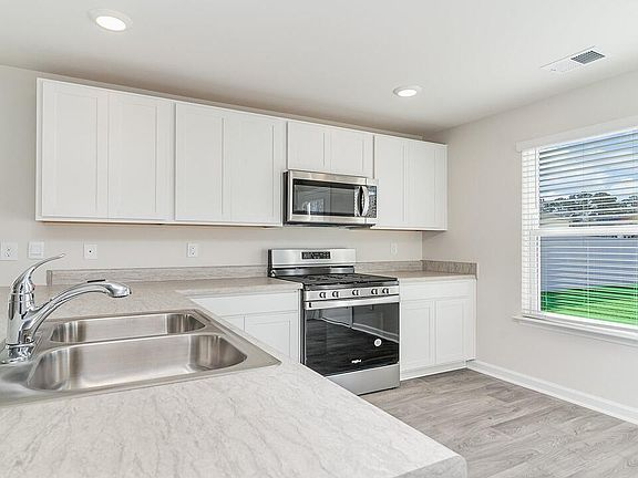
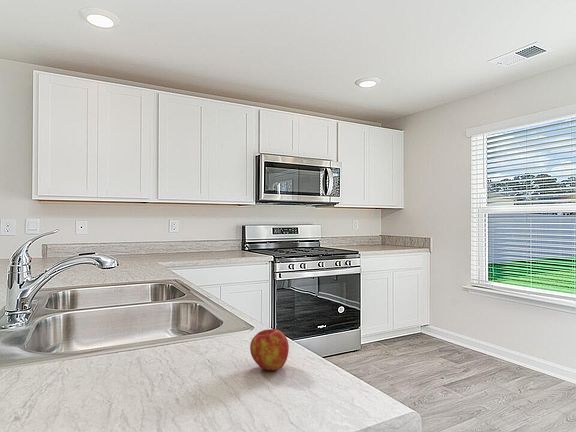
+ apple (269, 349)
